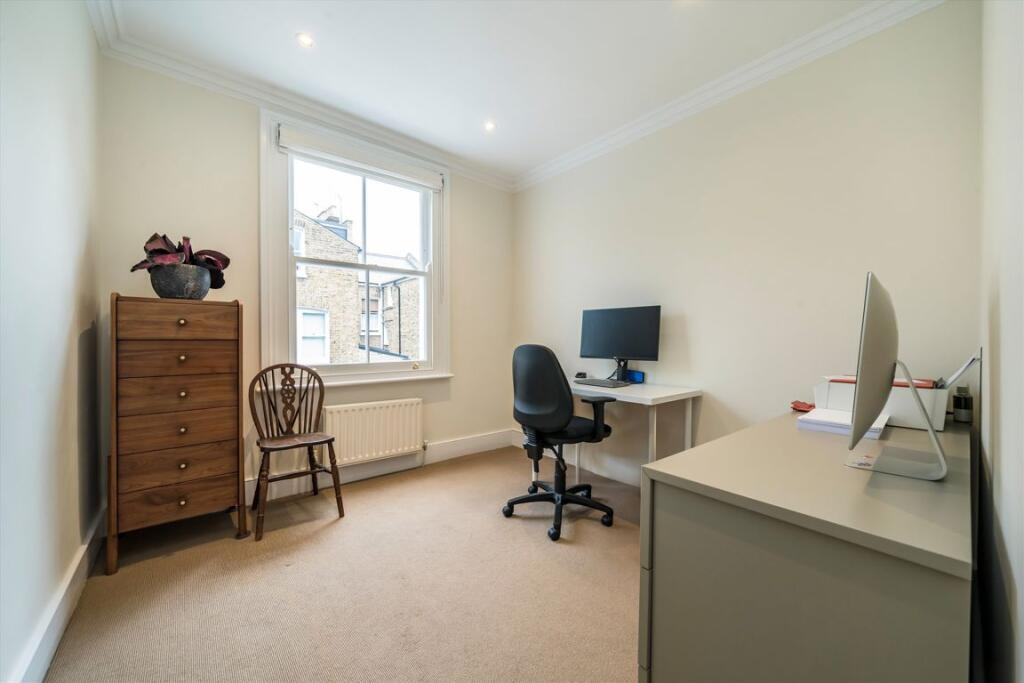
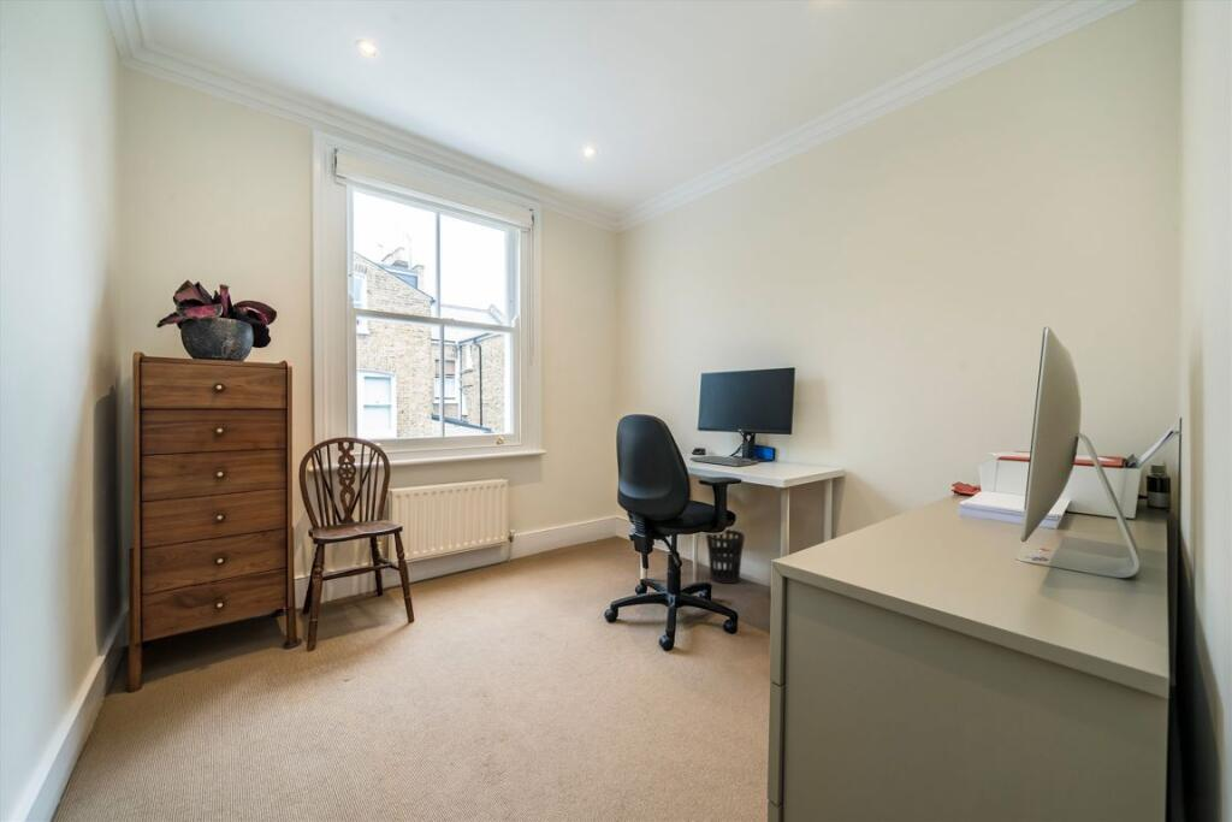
+ wastebasket (724, 556)
